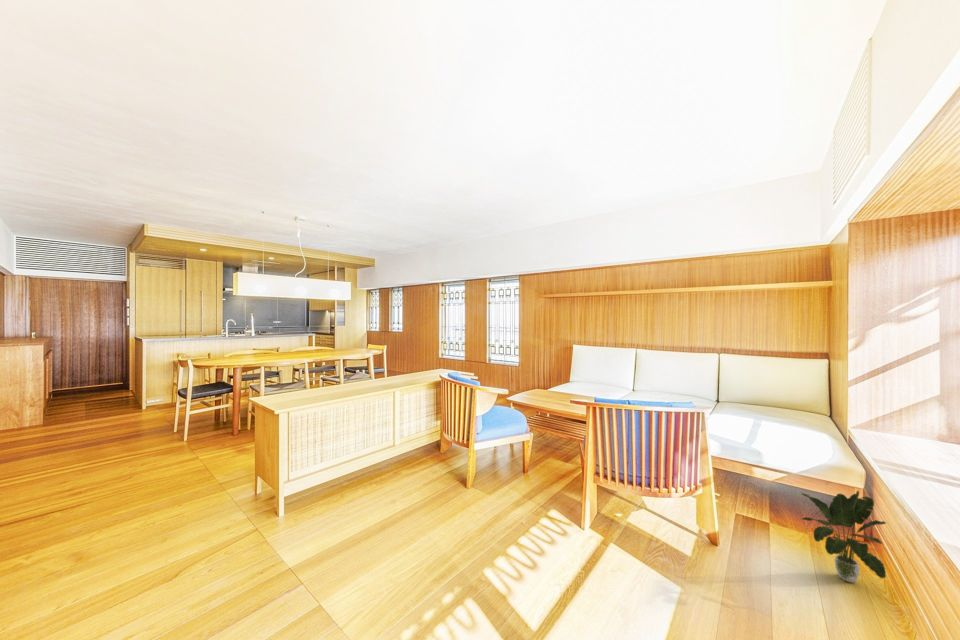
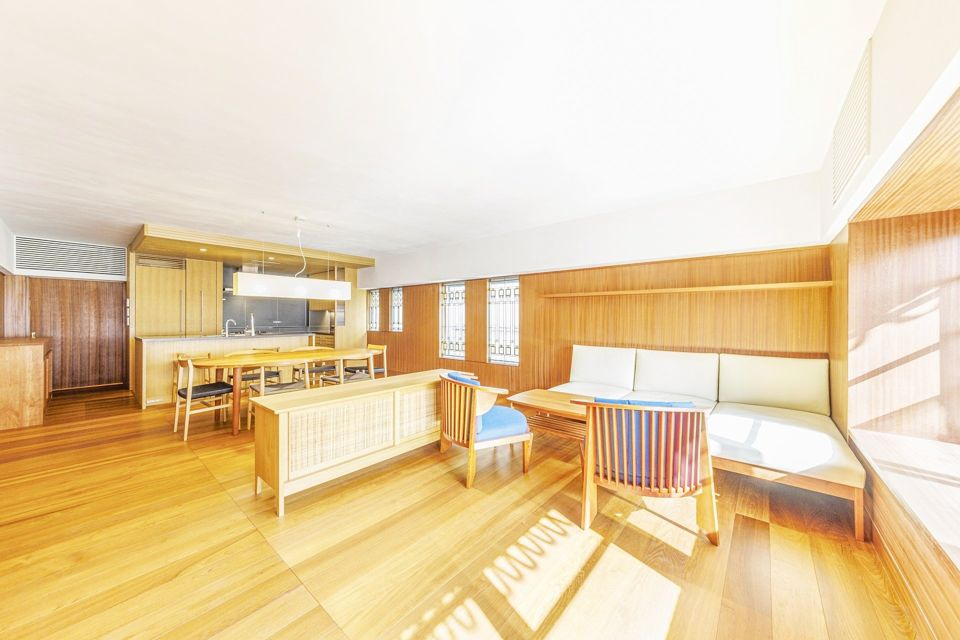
- potted plant (839, 533)
